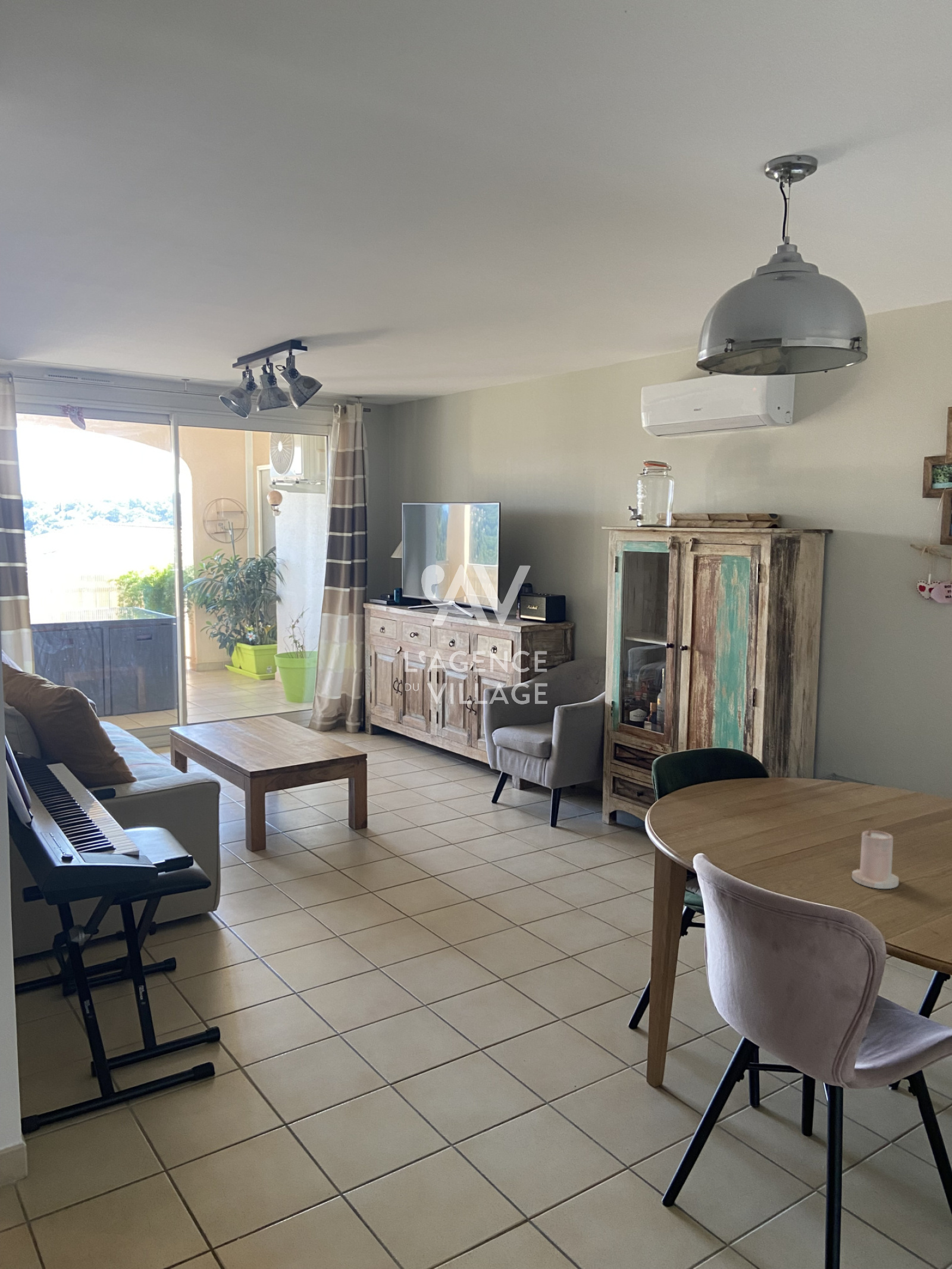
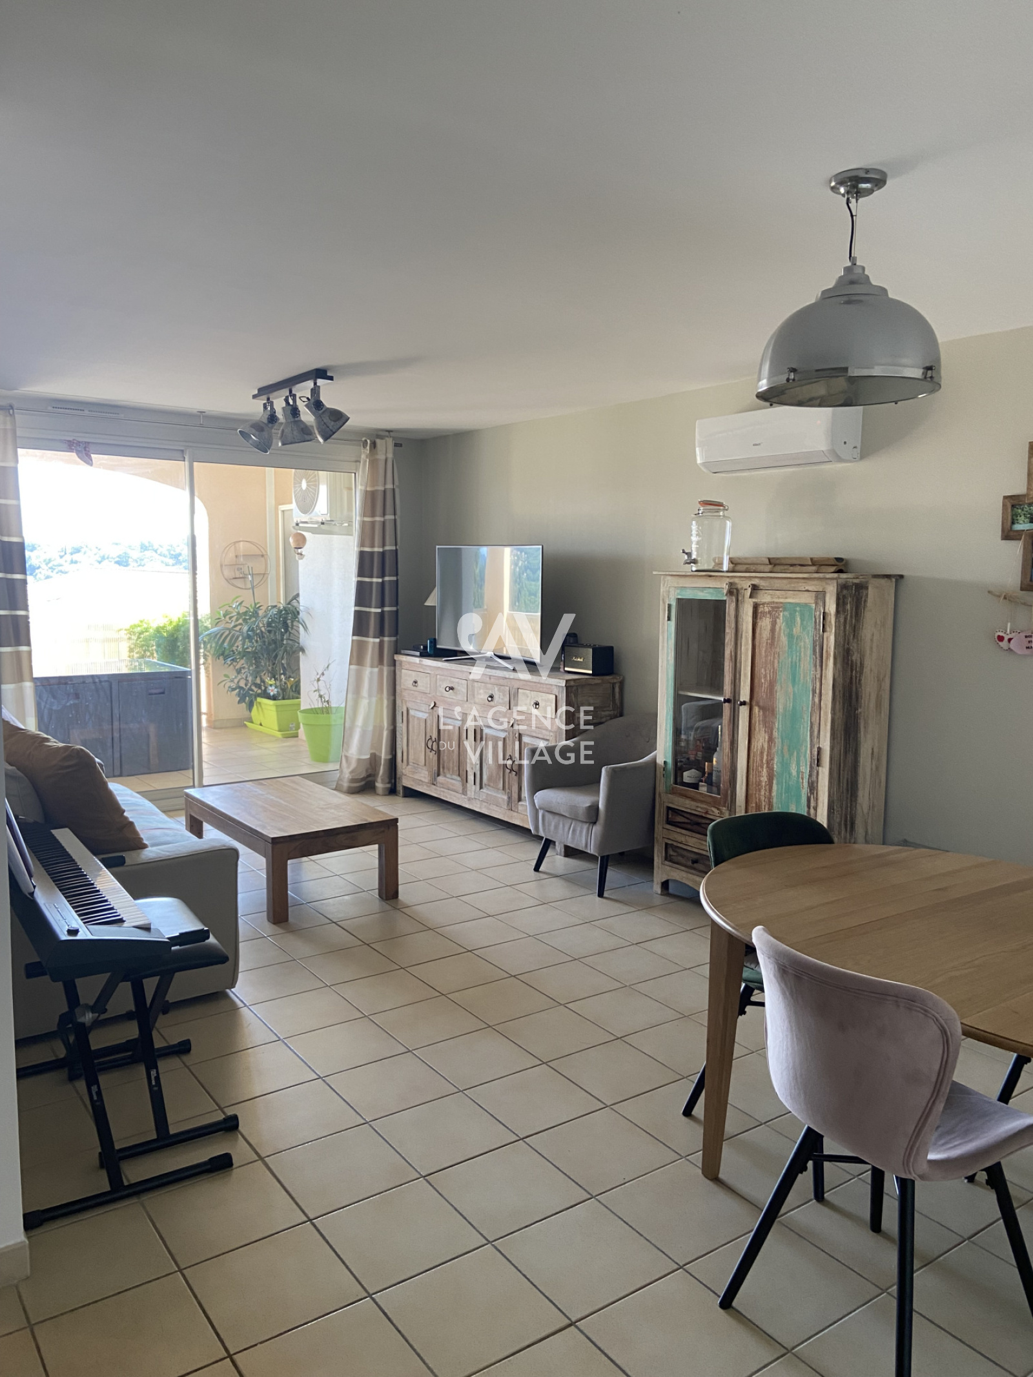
- candle (876, 854)
